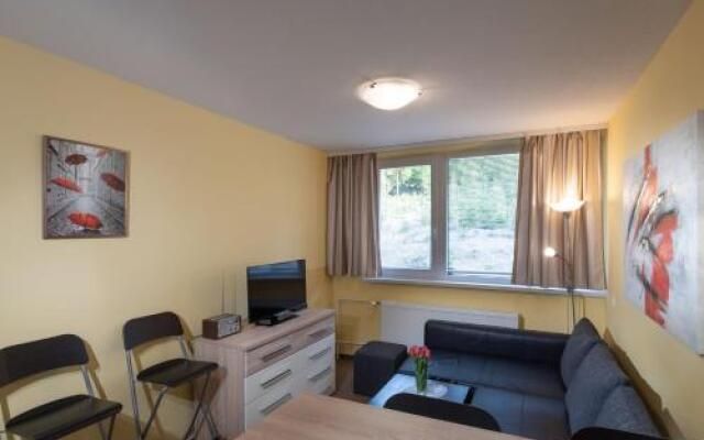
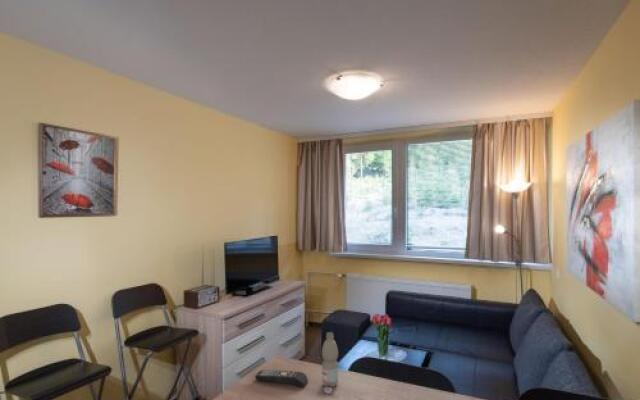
+ water bottle (329, 361)
+ remote control (281, 376)
